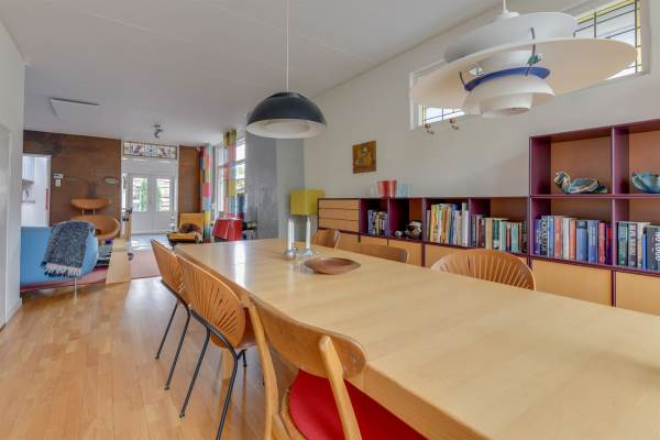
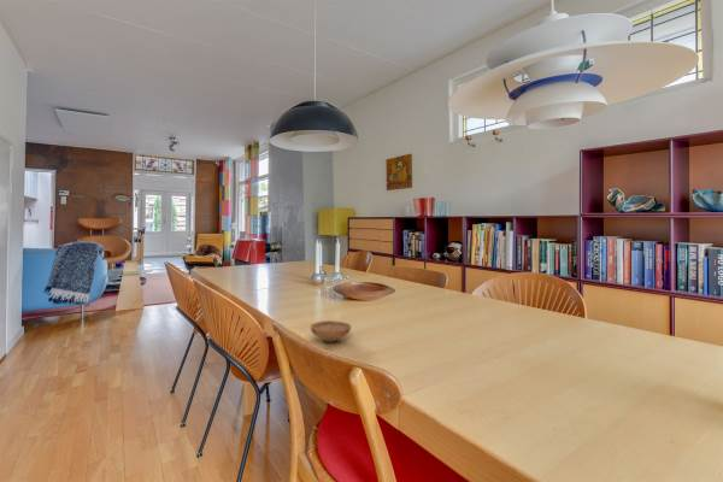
+ bowl (330, 333)
